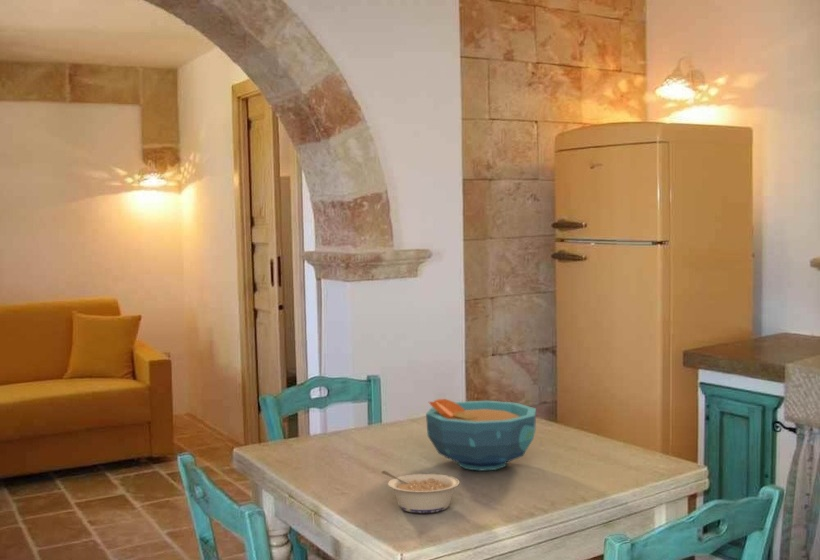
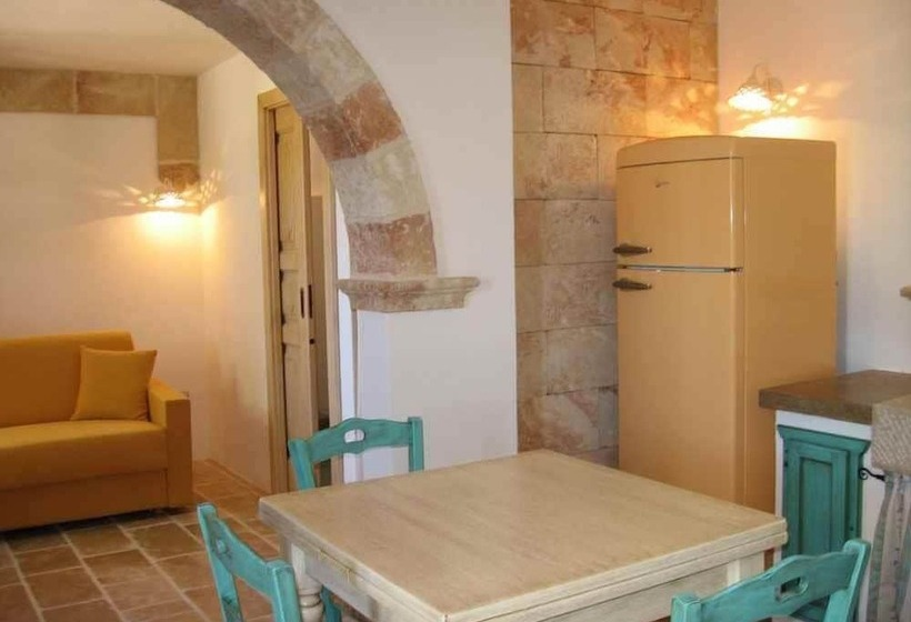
- bowl (481, 431)
- legume (421, 492)
